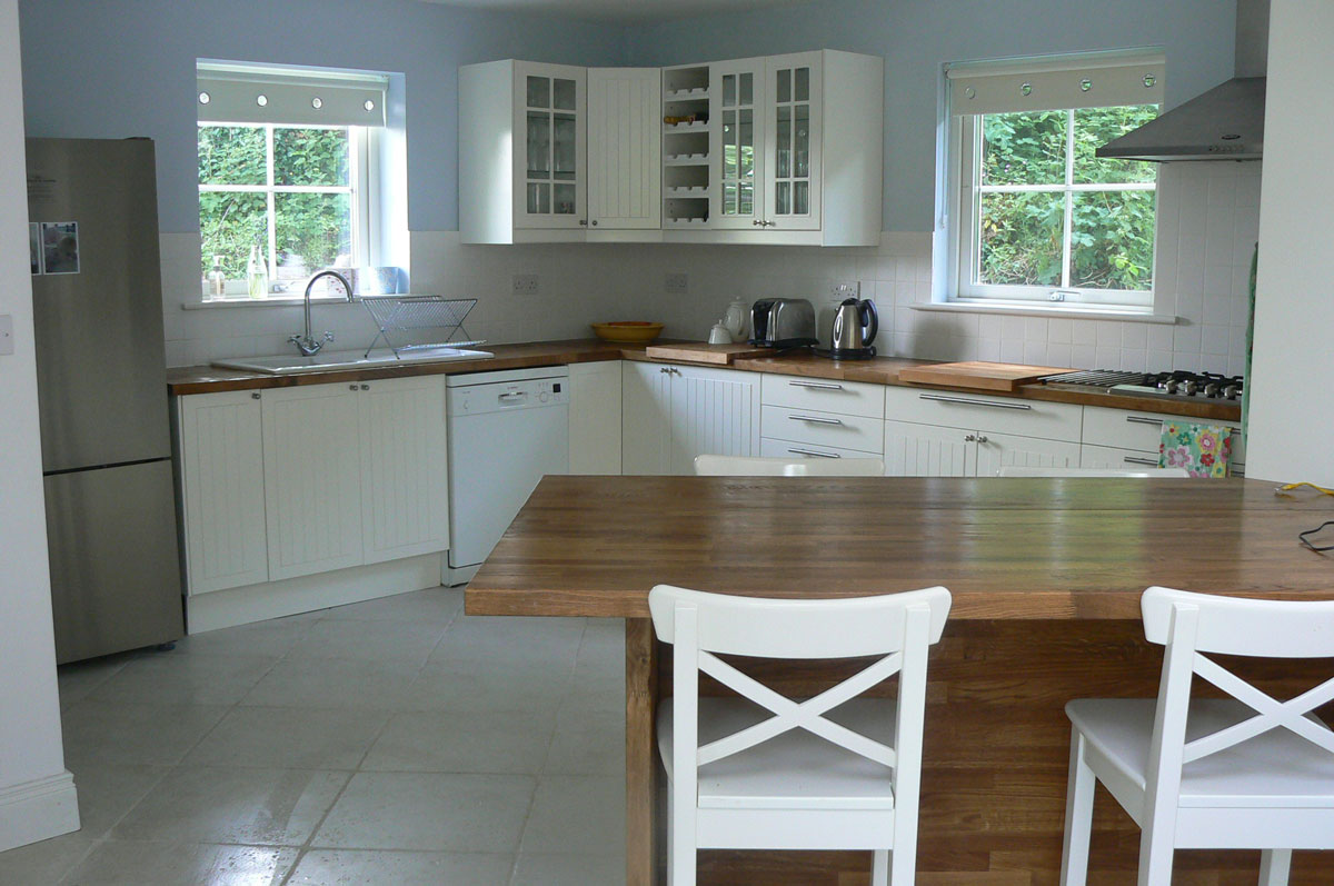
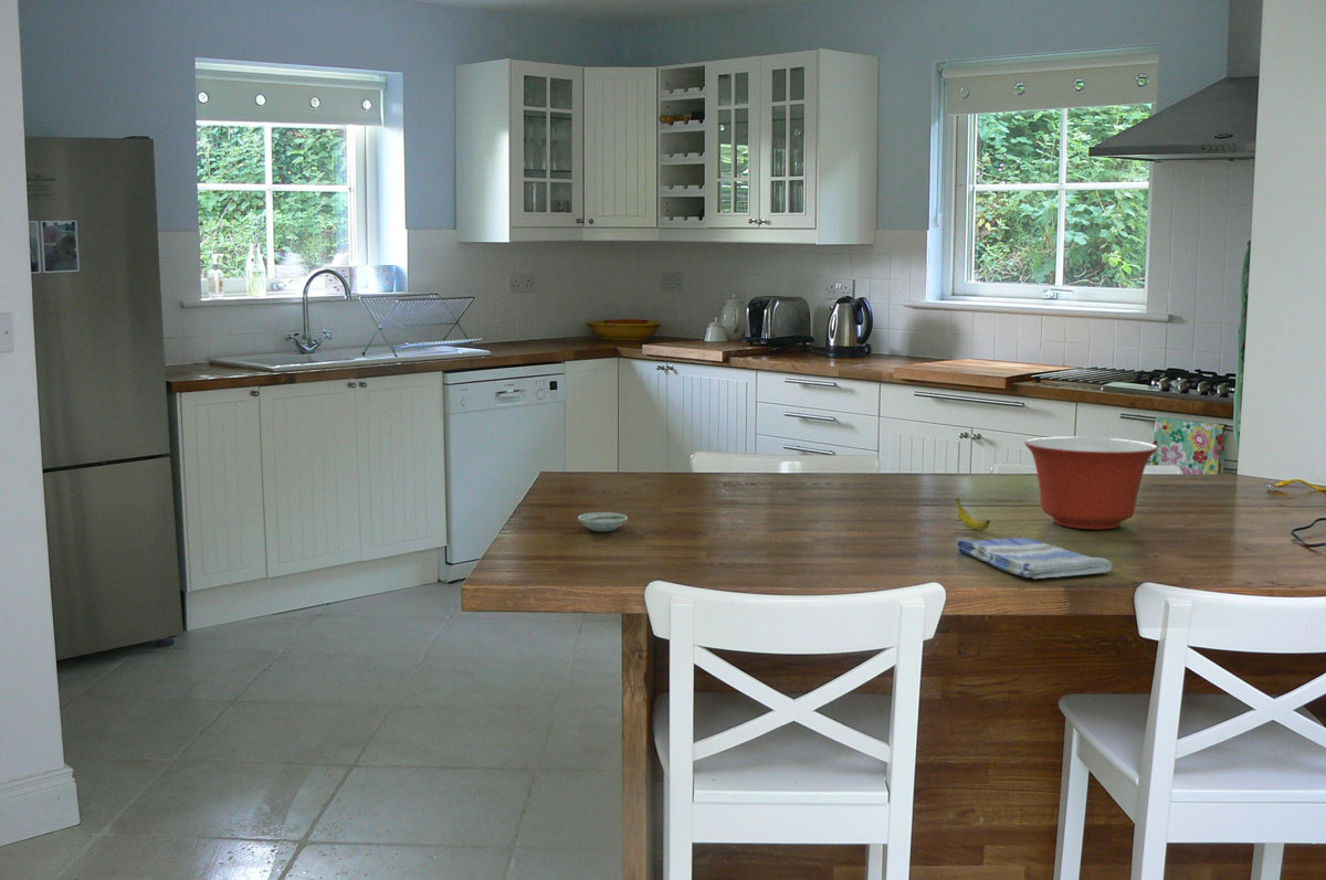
+ mixing bowl (1088, 484)
+ banana (970, 516)
+ saucer (602, 522)
+ dish towel (1031, 554)
